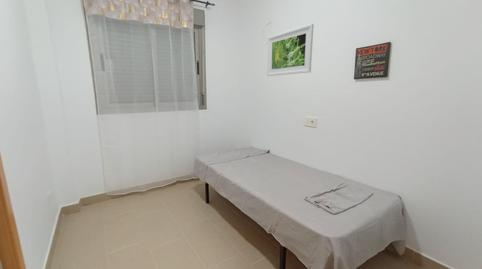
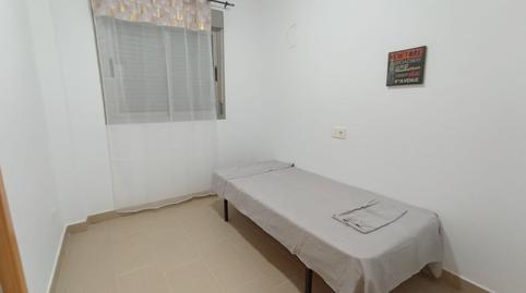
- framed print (287, 53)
